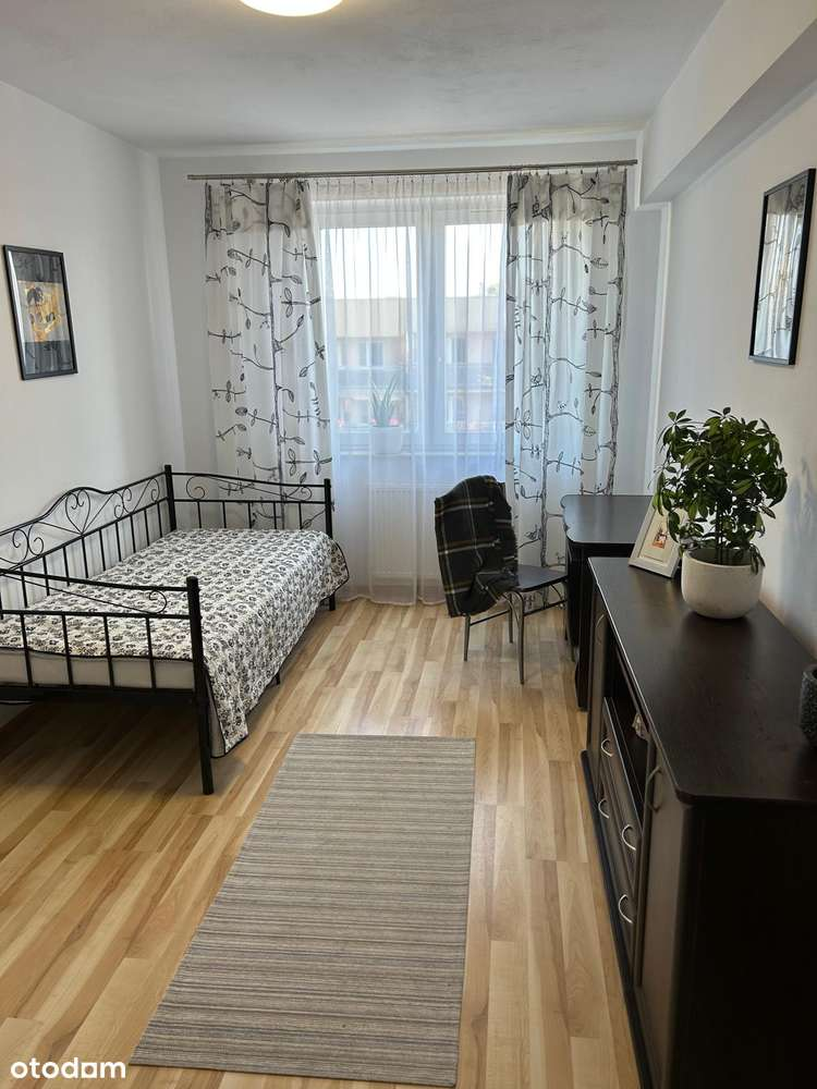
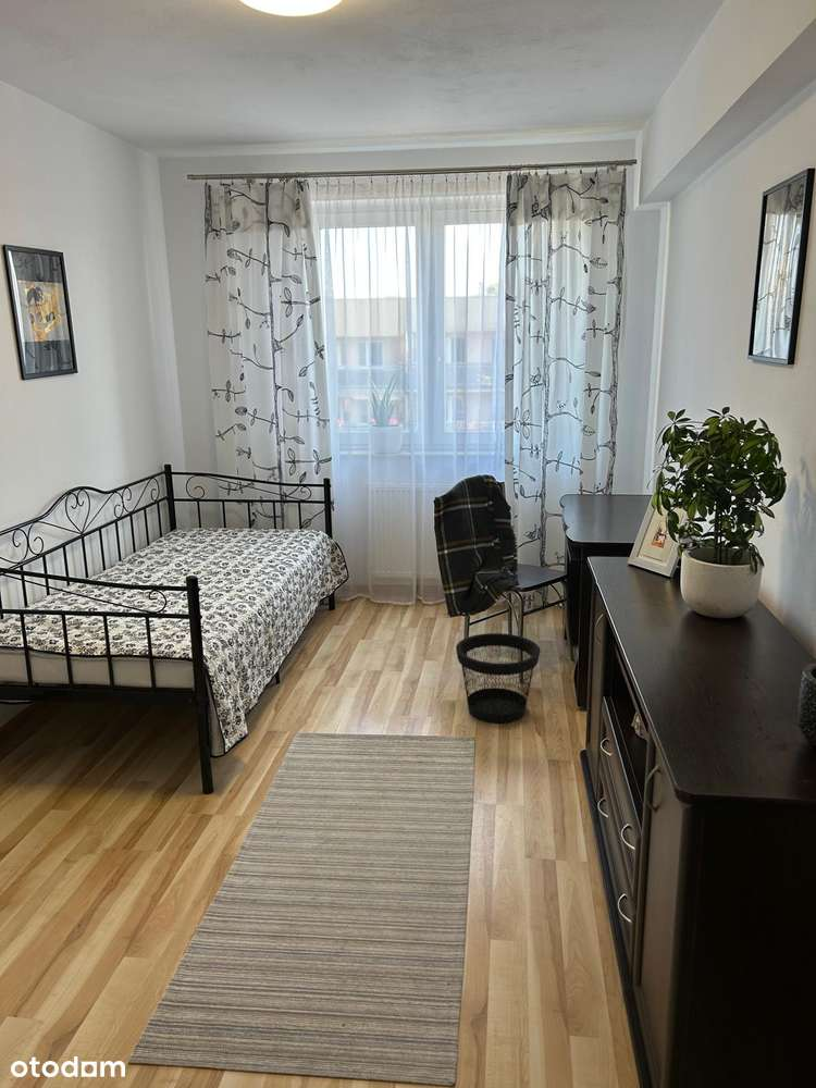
+ wastebasket (496, 678)
